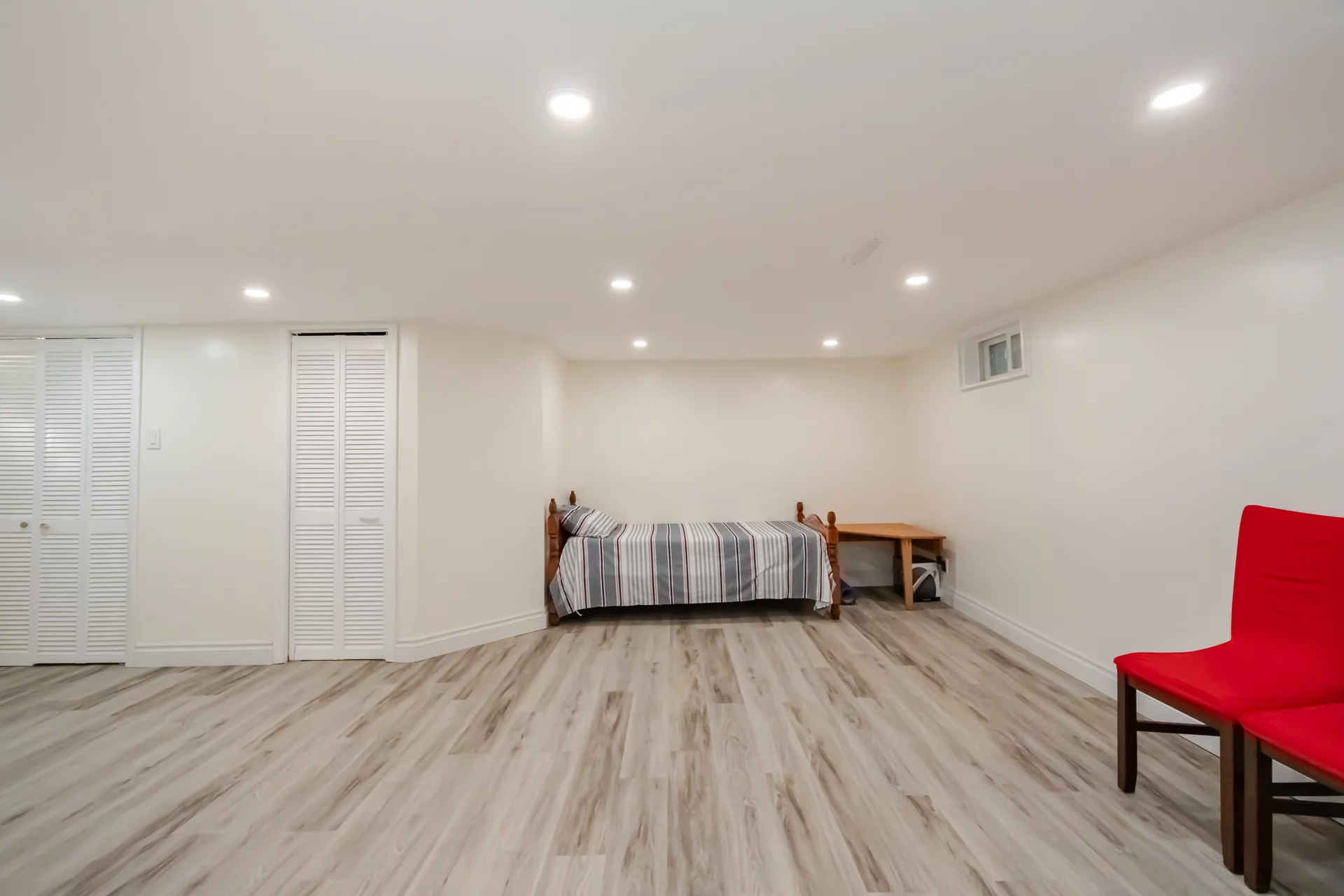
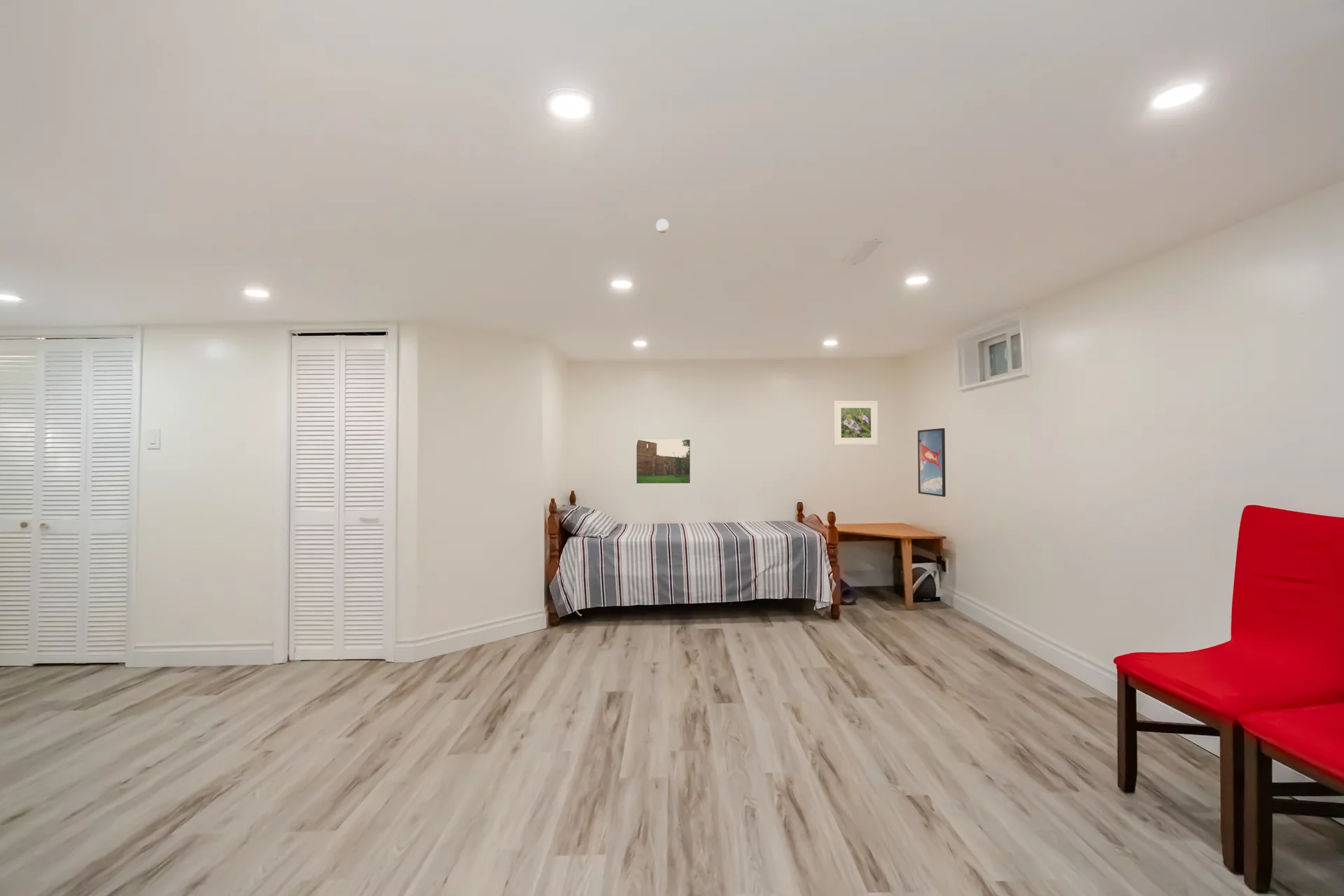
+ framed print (663, 461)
+ eyeball (662, 226)
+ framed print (931, 462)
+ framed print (855, 423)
